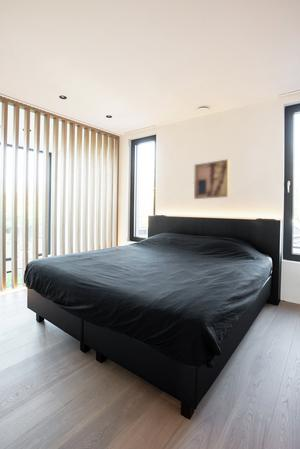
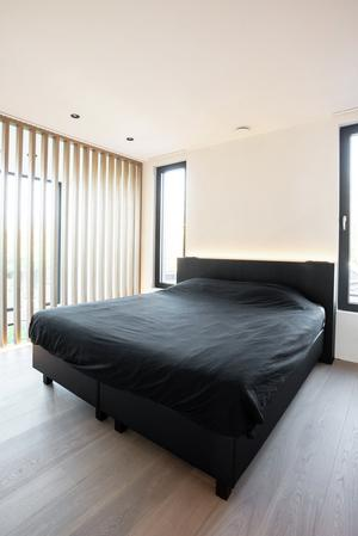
- wall art (211, 180)
